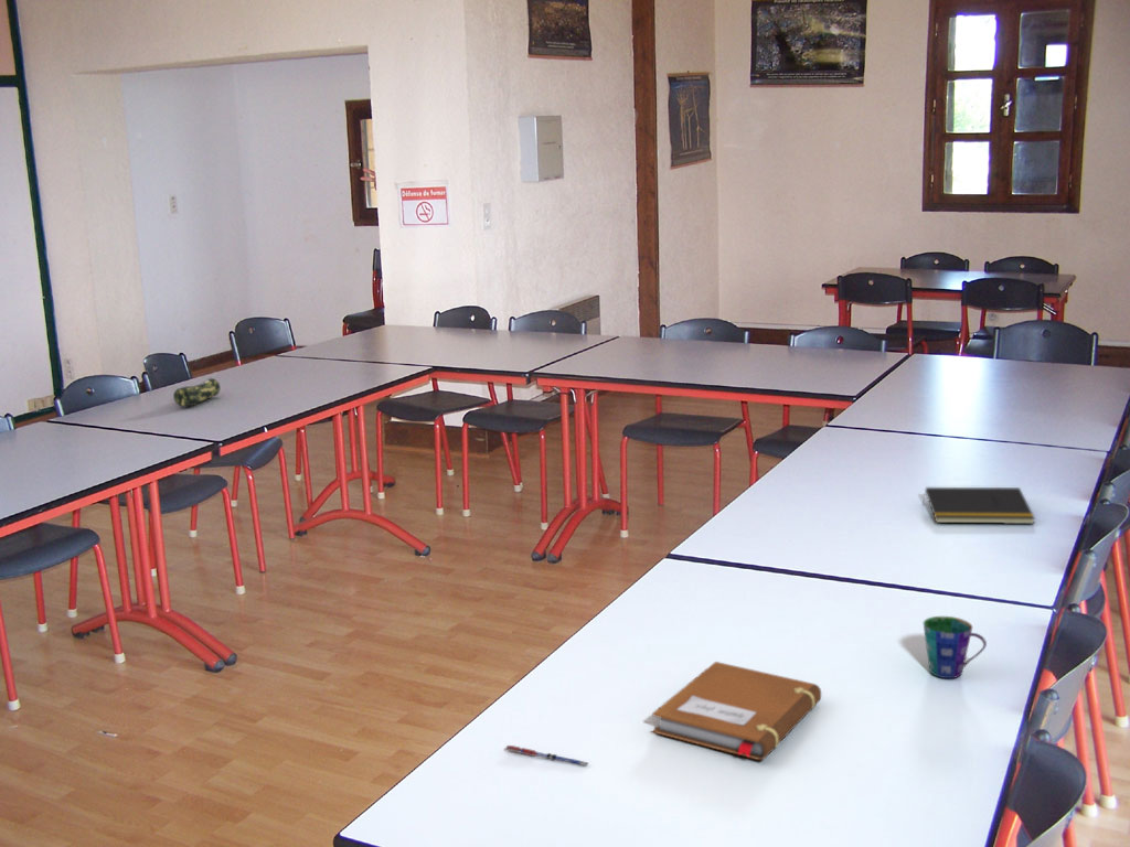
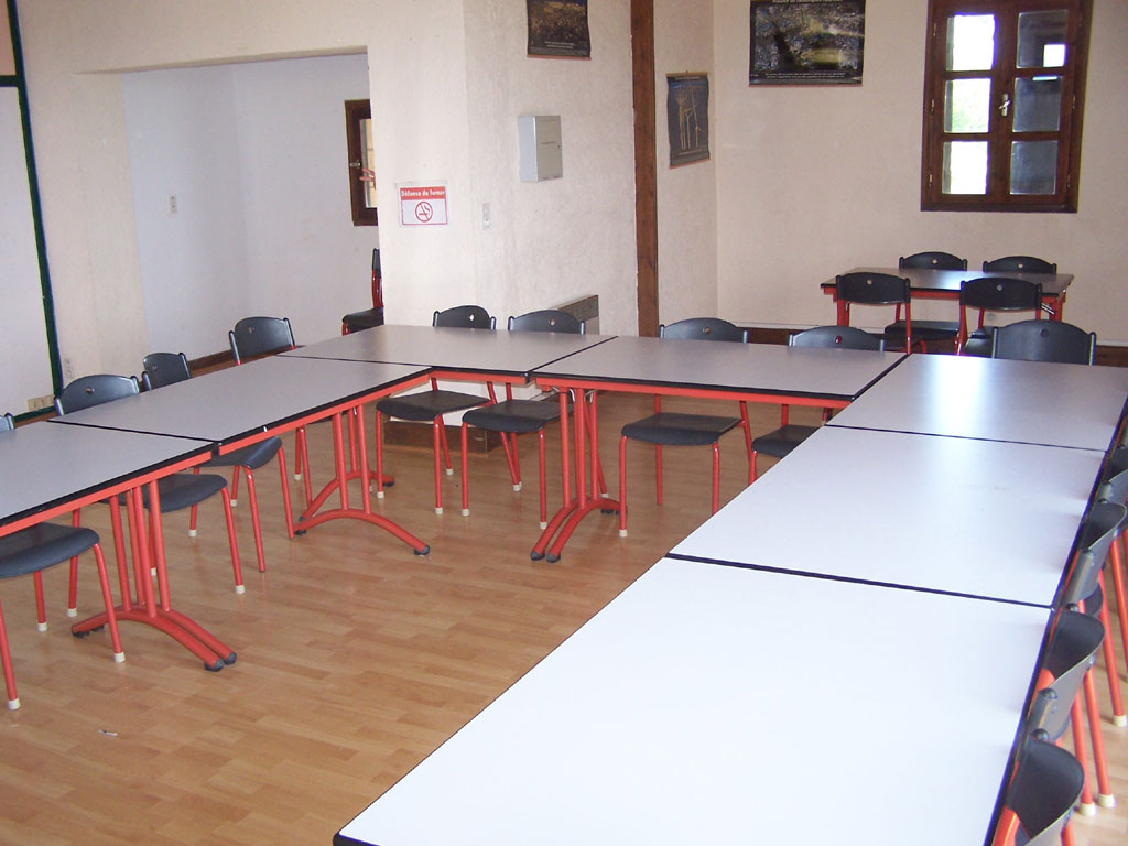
- pen (546, 754)
- notebook (737, 709)
- notepad (978, 504)
- cup (953, 650)
- pencil case (198, 392)
